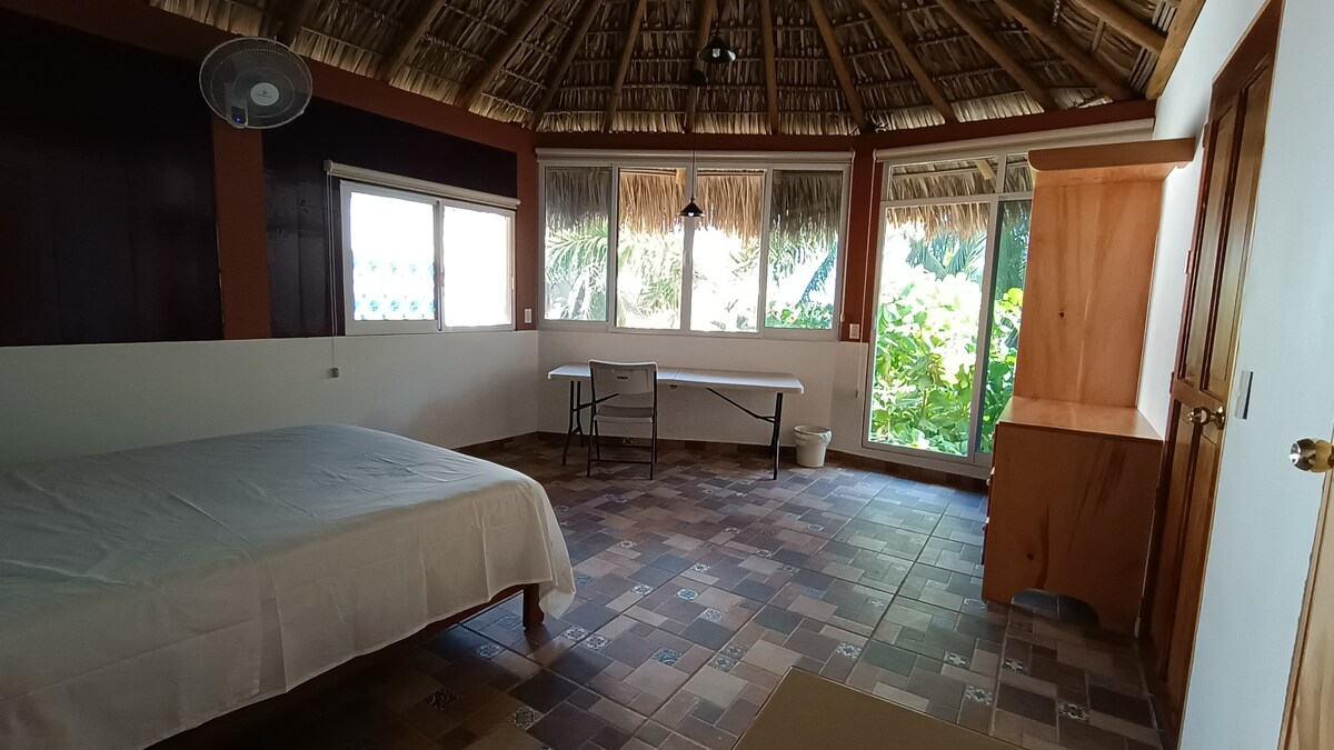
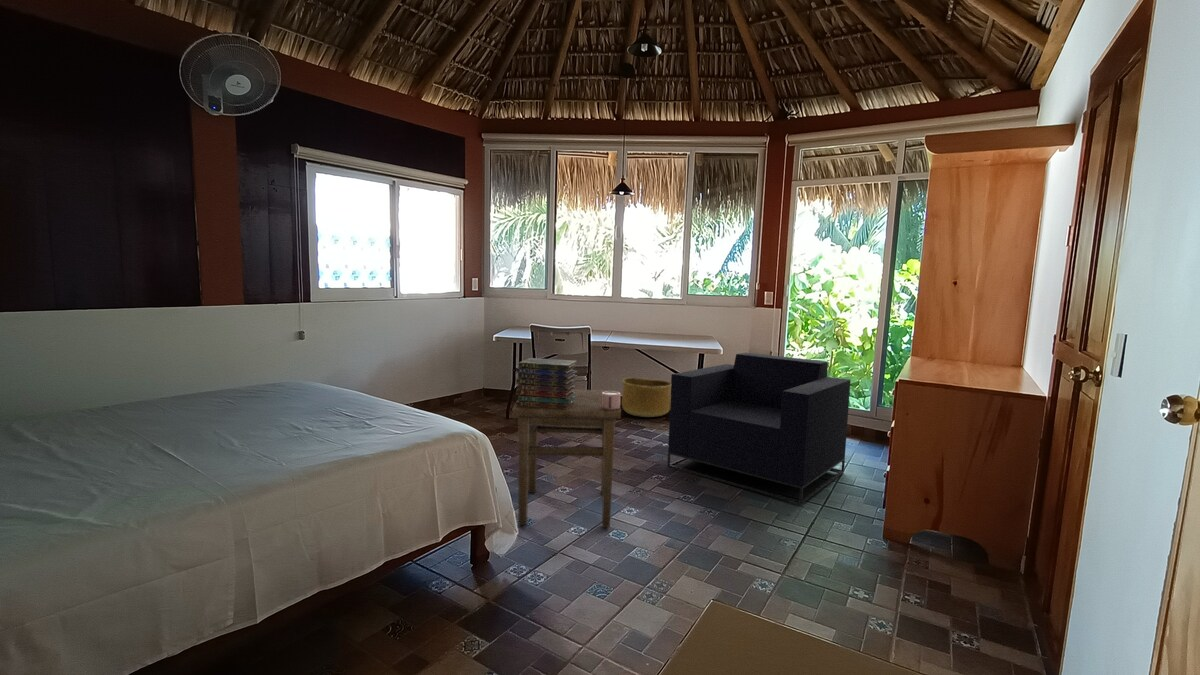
+ basket (646, 397)
+ mug (610, 400)
+ book stack (547, 382)
+ armchair (758, 415)
+ side table (567, 453)
